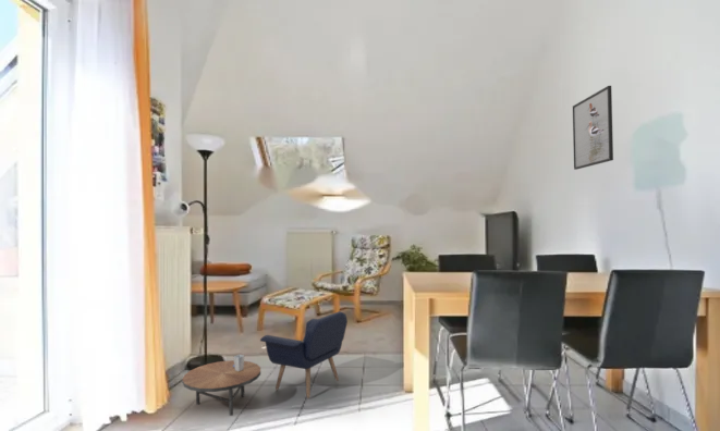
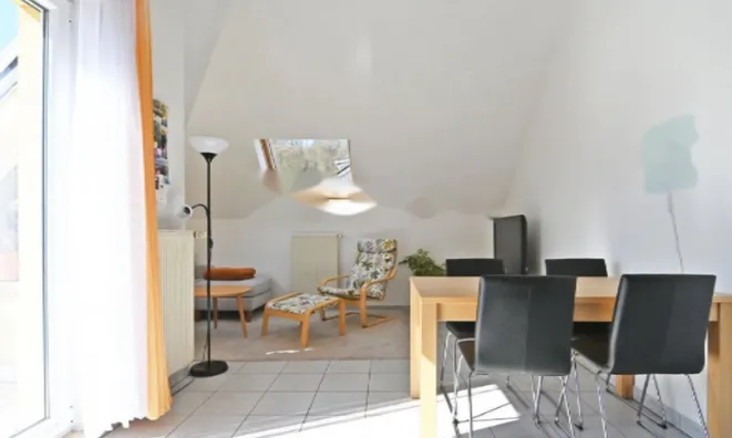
- armchair (272, 354)
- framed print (590, 131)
